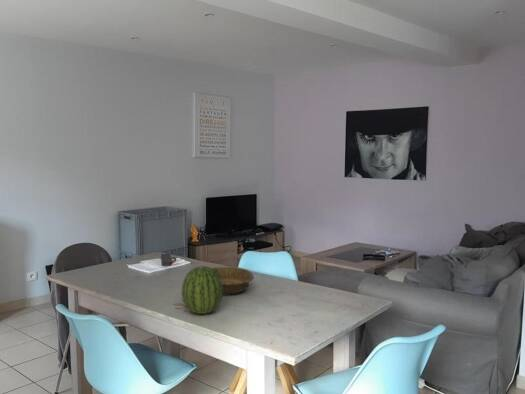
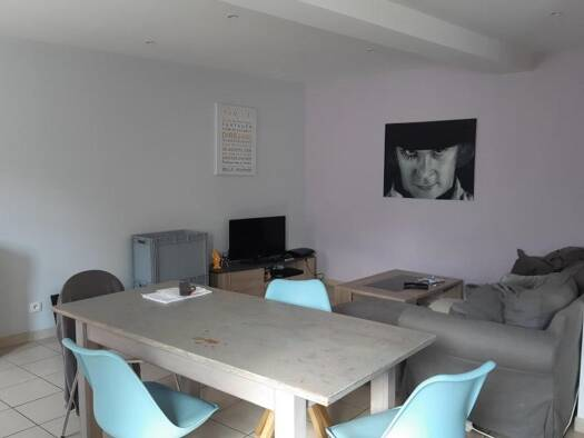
- fruit (202, 289)
- decorative bowl (226, 281)
